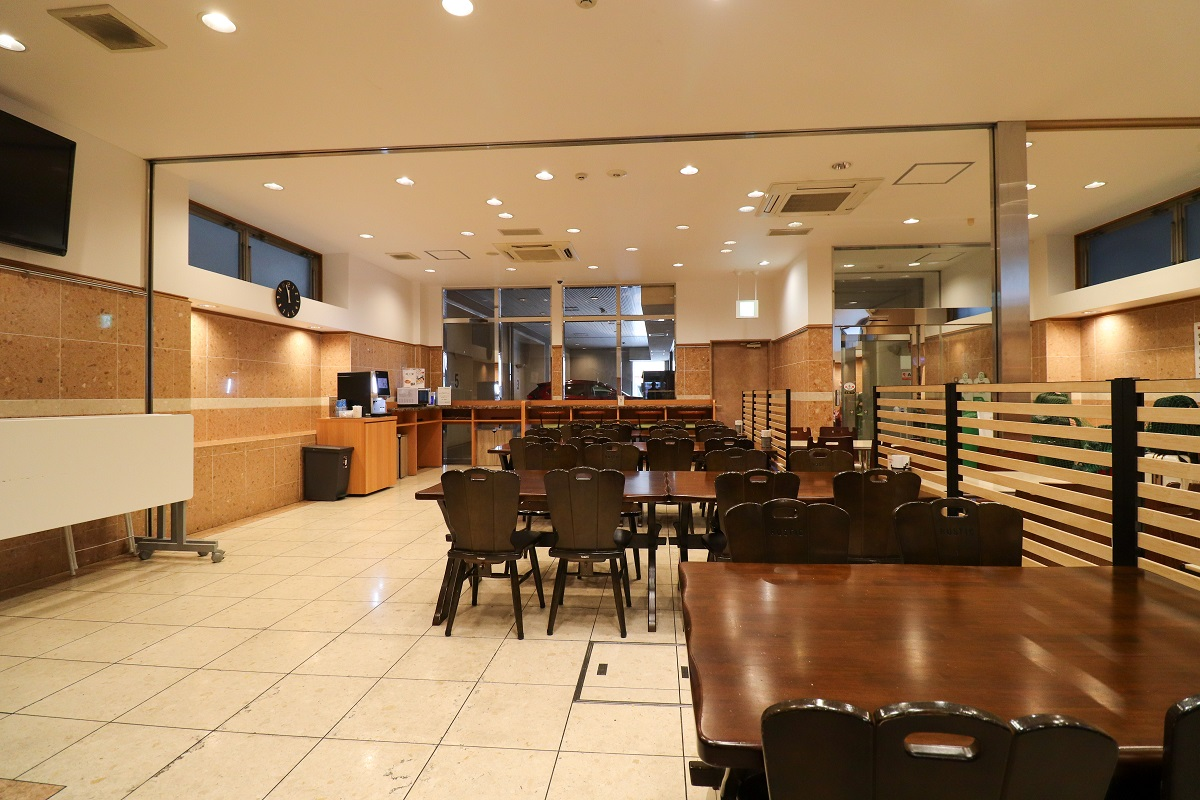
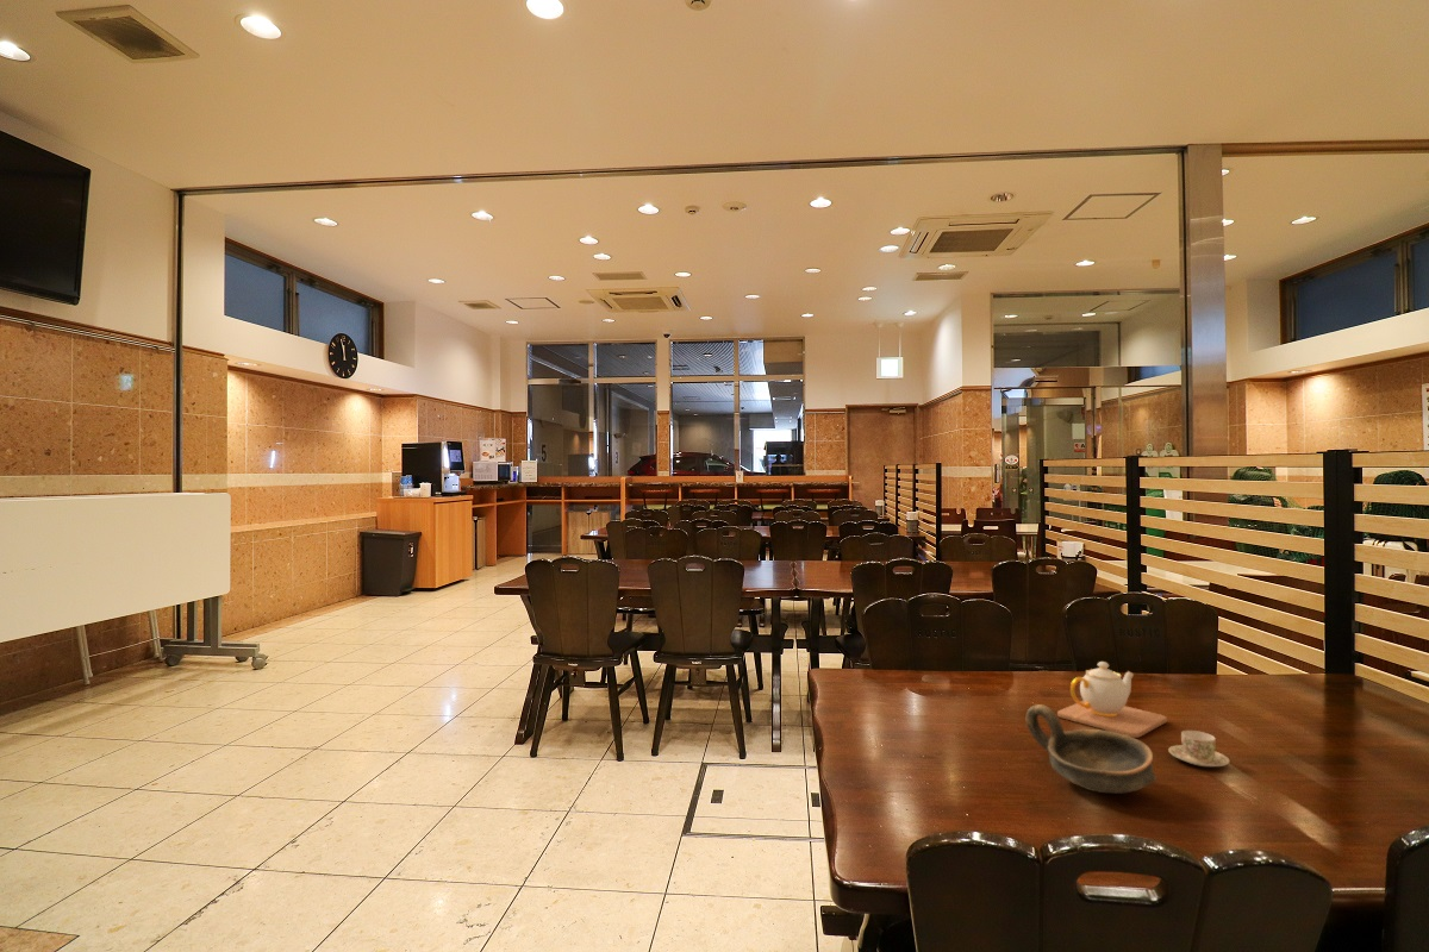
+ teacup (1198, 747)
+ teapot (1111, 690)
+ oil lamp (1087, 749)
